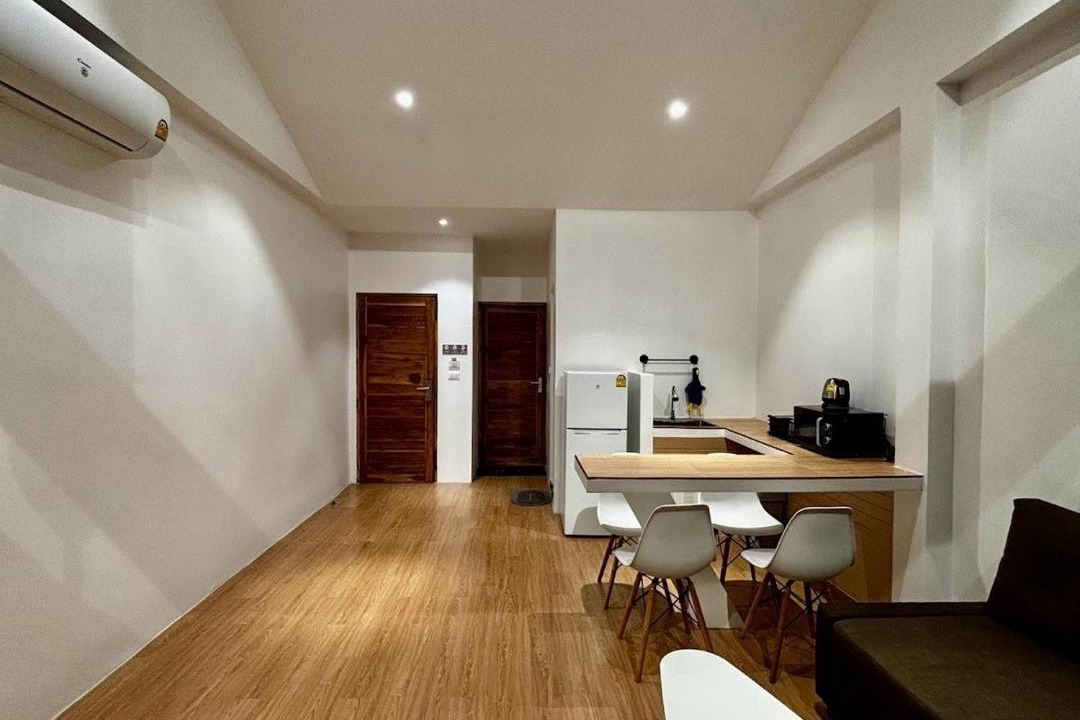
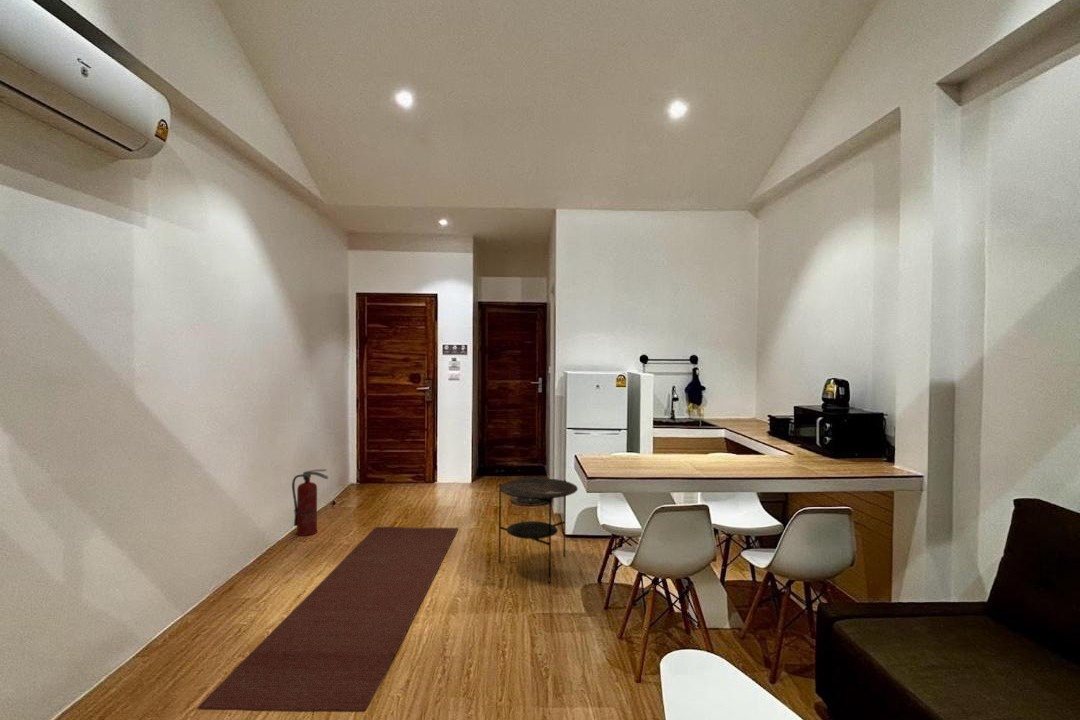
+ rug (372, 587)
+ side table (538, 526)
+ fire extinguisher (310, 501)
